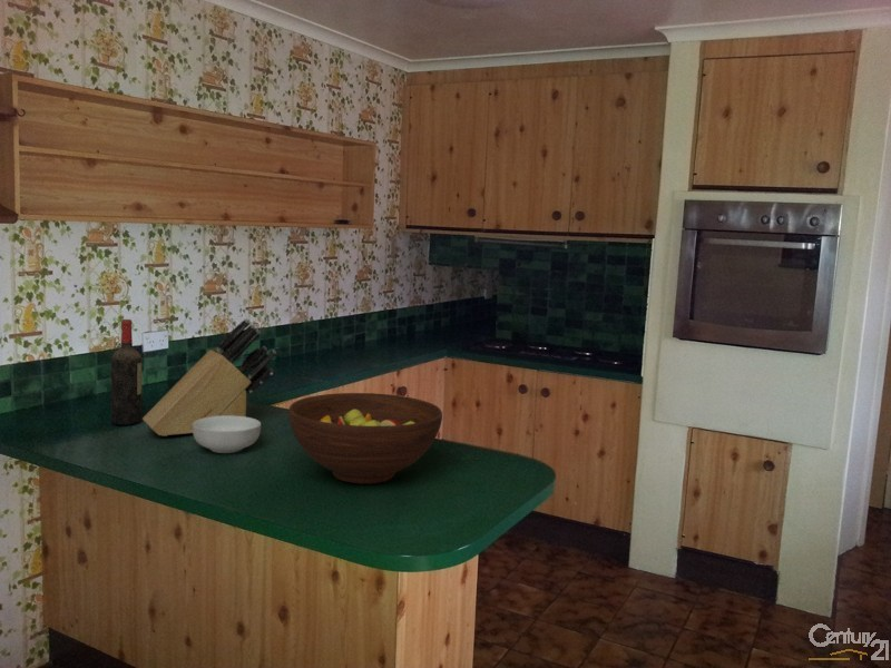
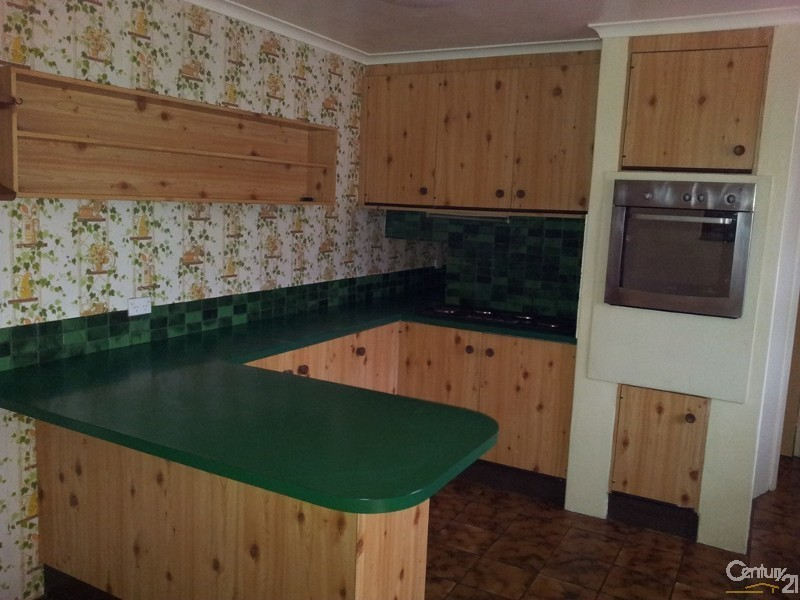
- fruit bowl (364, 442)
- cereal bowl (226, 435)
- knife block (212, 374)
- wine bottle (126, 371)
